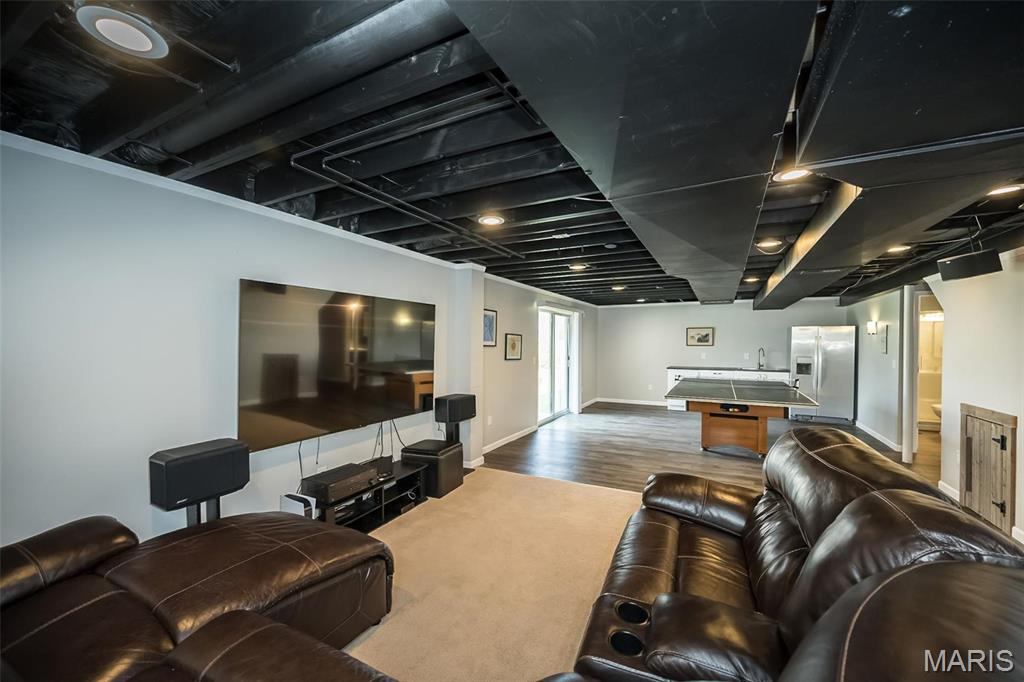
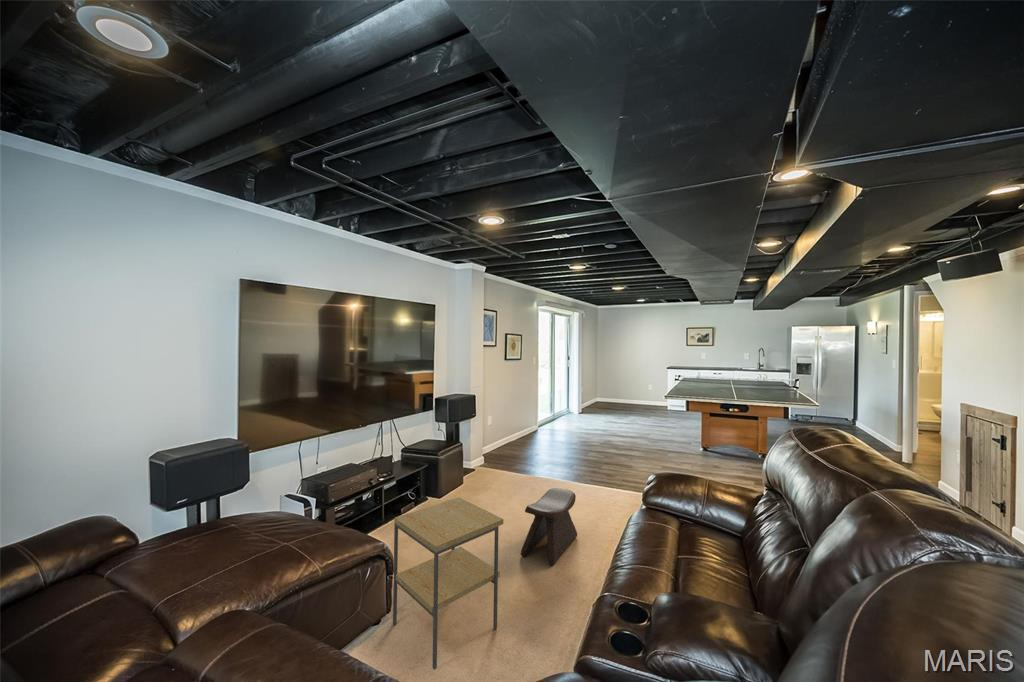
+ side table (448, 571)
+ stool (550, 522)
